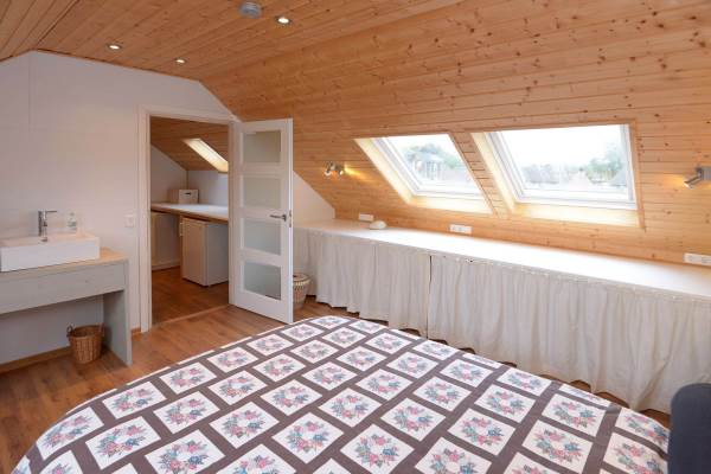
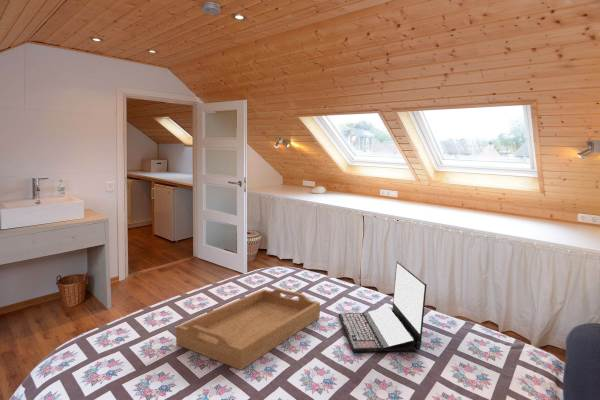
+ laptop (377, 309)
+ serving tray (254, 319)
